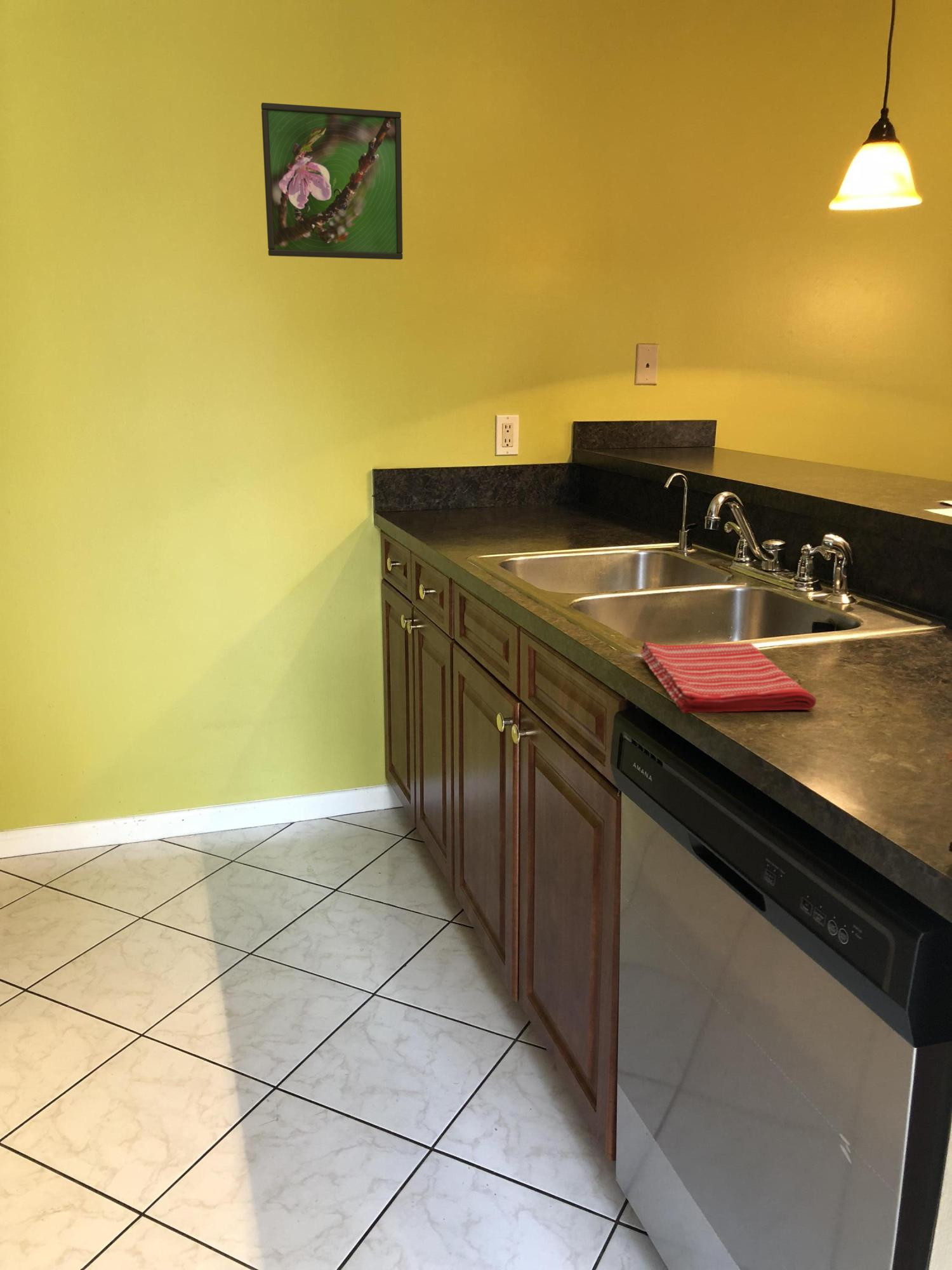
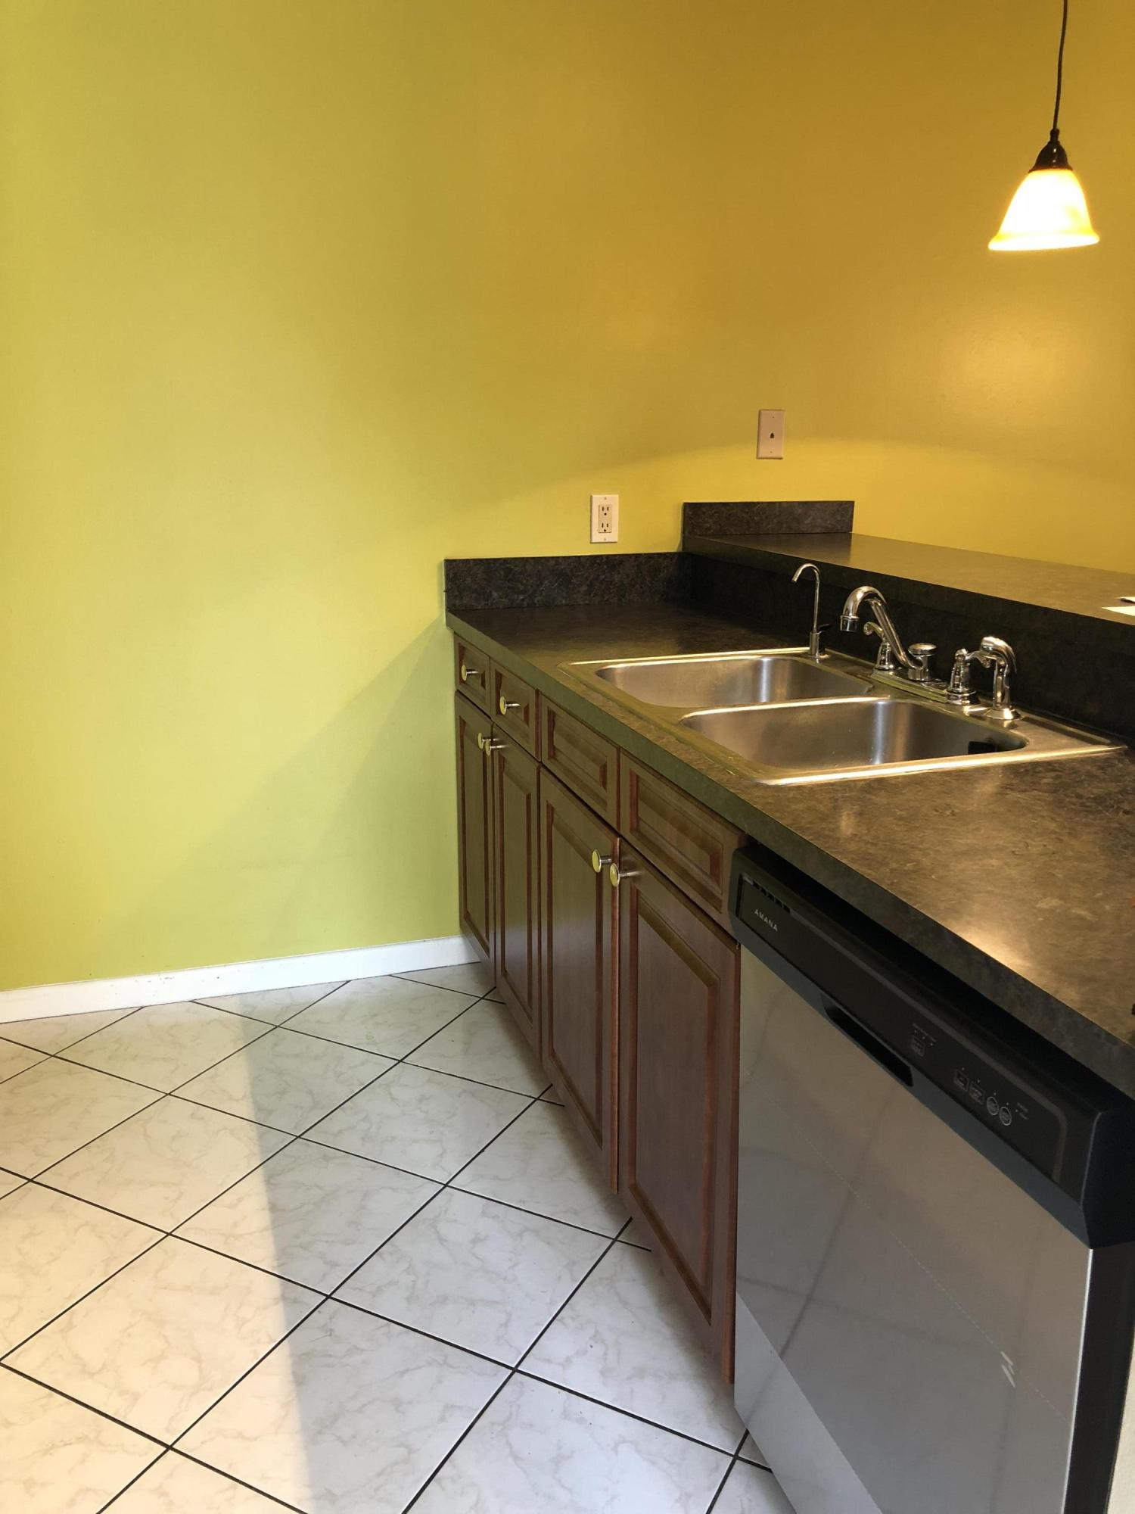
- dish towel (721, 673)
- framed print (334, 184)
